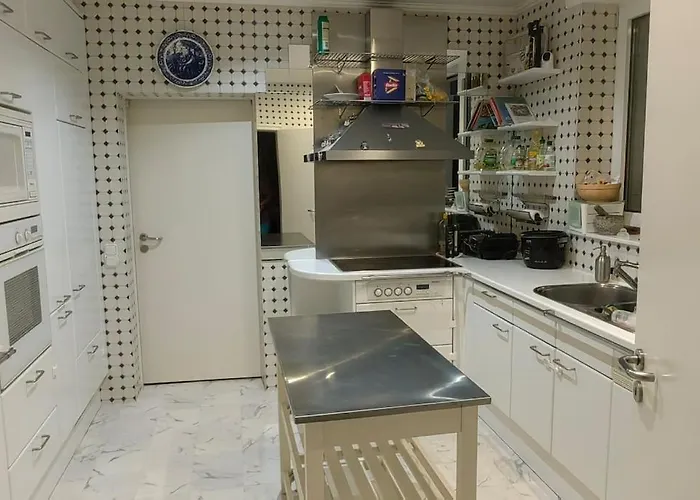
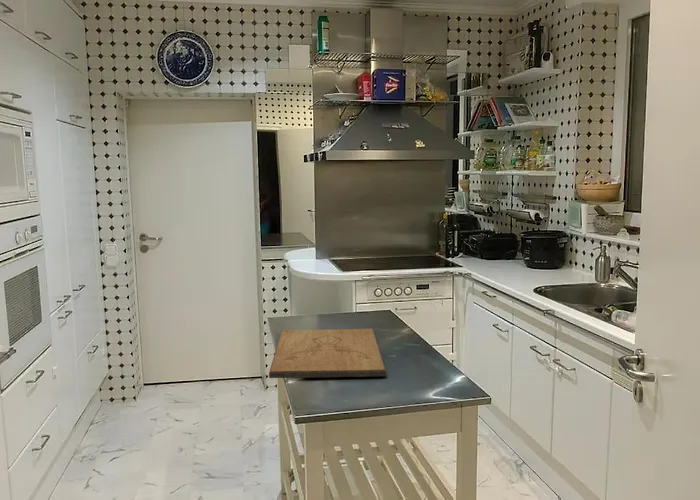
+ cutting board (327, 350)
